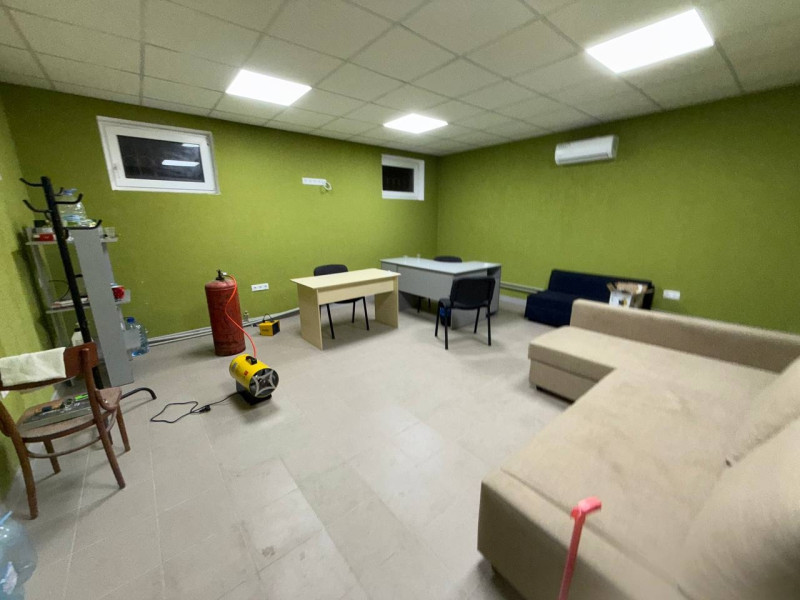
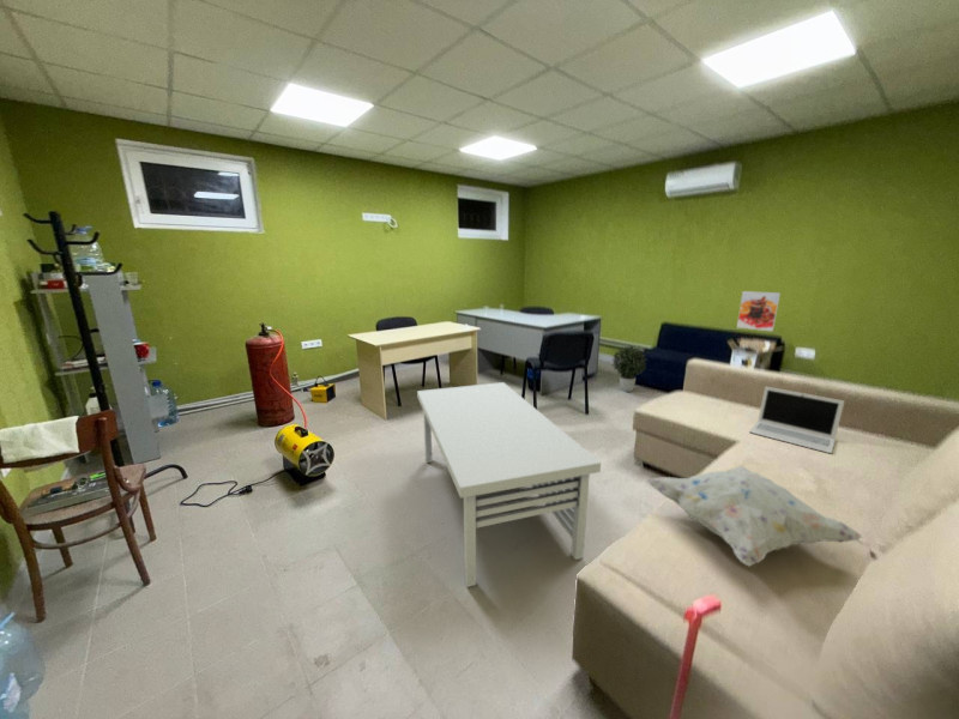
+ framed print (758, 310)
+ coffee table (488, 460)
+ potted plant (628, 368)
+ laptop (795, 417)
+ decorative pillow (743, 506)
